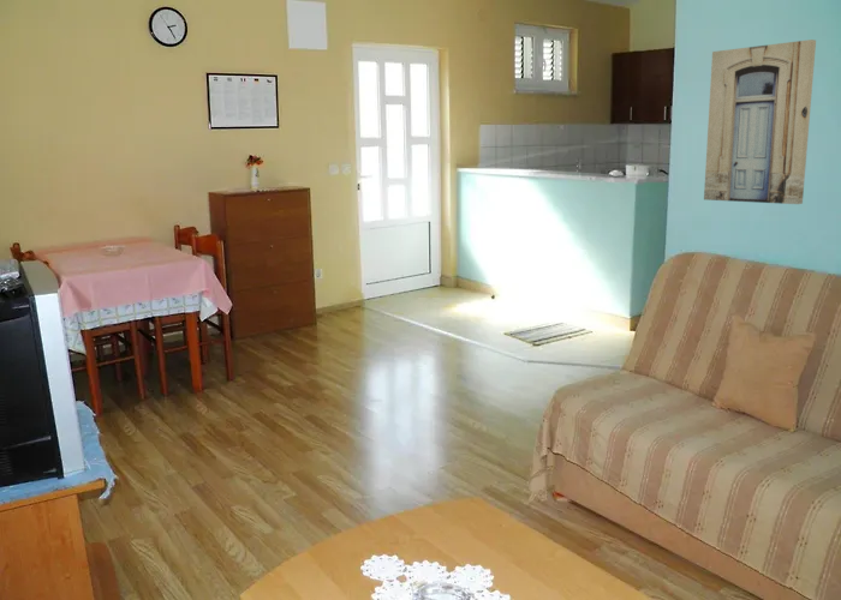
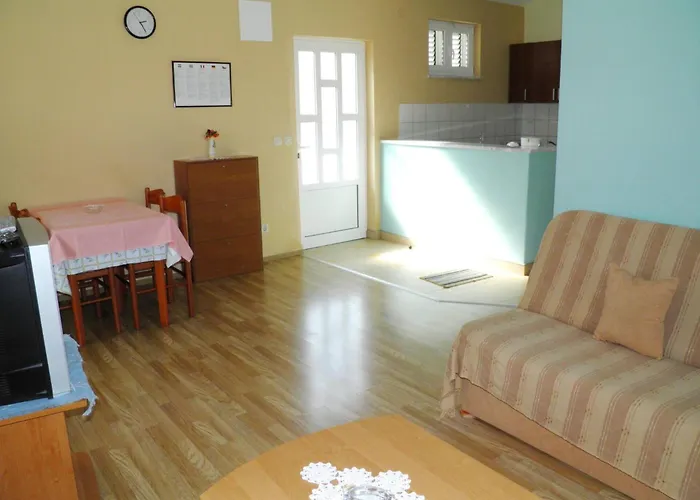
- wall art (756, 125)
